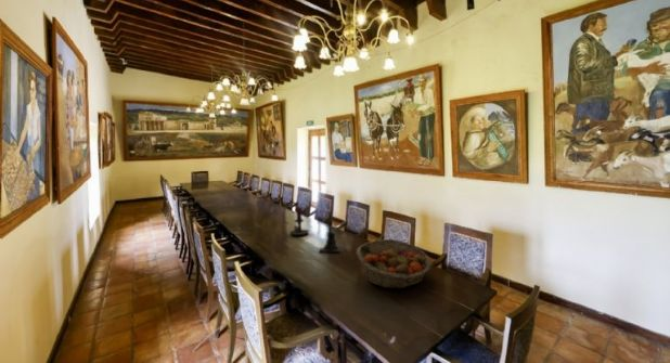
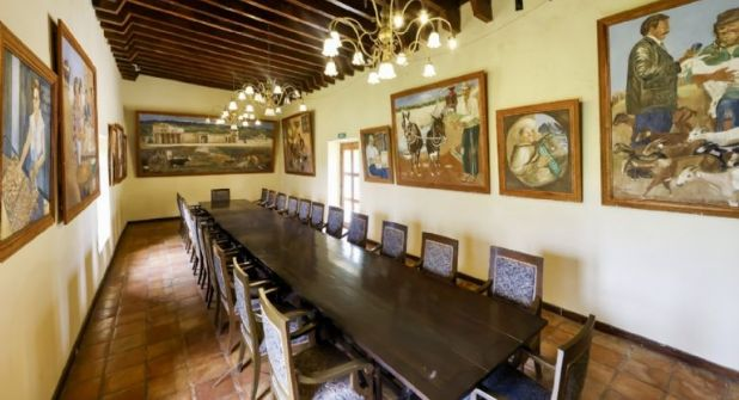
- candle holder (298, 220)
- candle holder (330, 226)
- fruit basket (394, 262)
